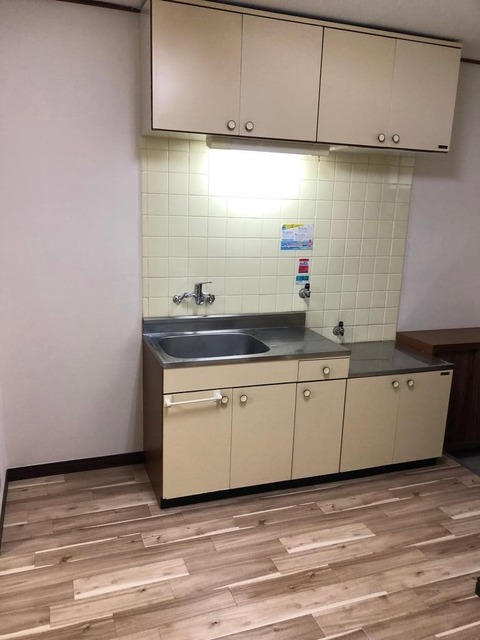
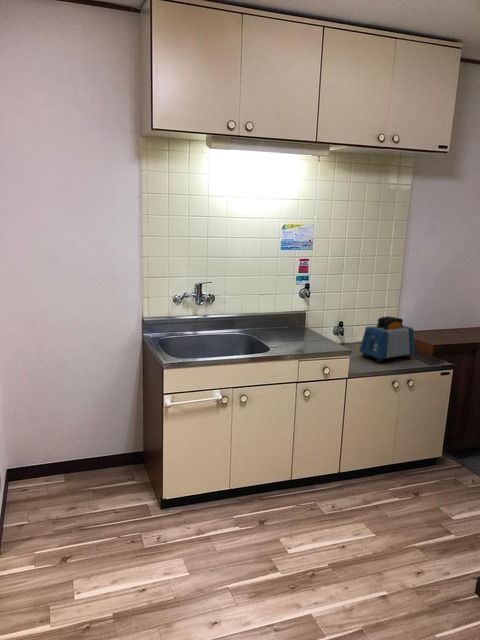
+ toaster (388, 337)
